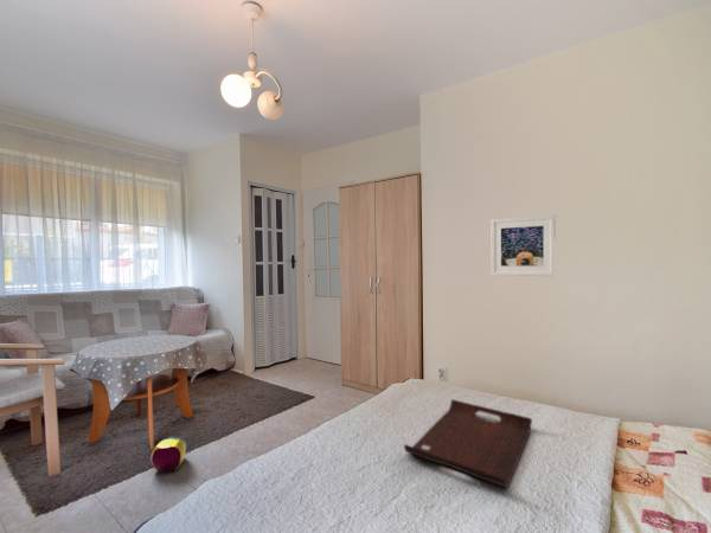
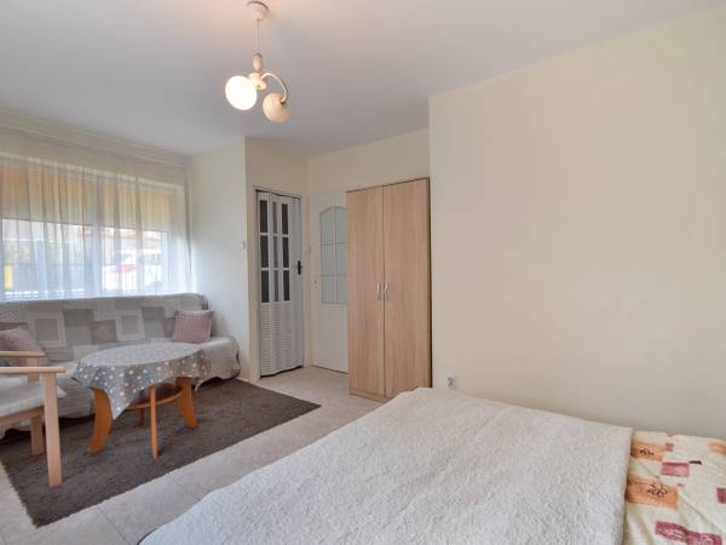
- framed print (521, 246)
- ball (171, 451)
- serving tray (472, 436)
